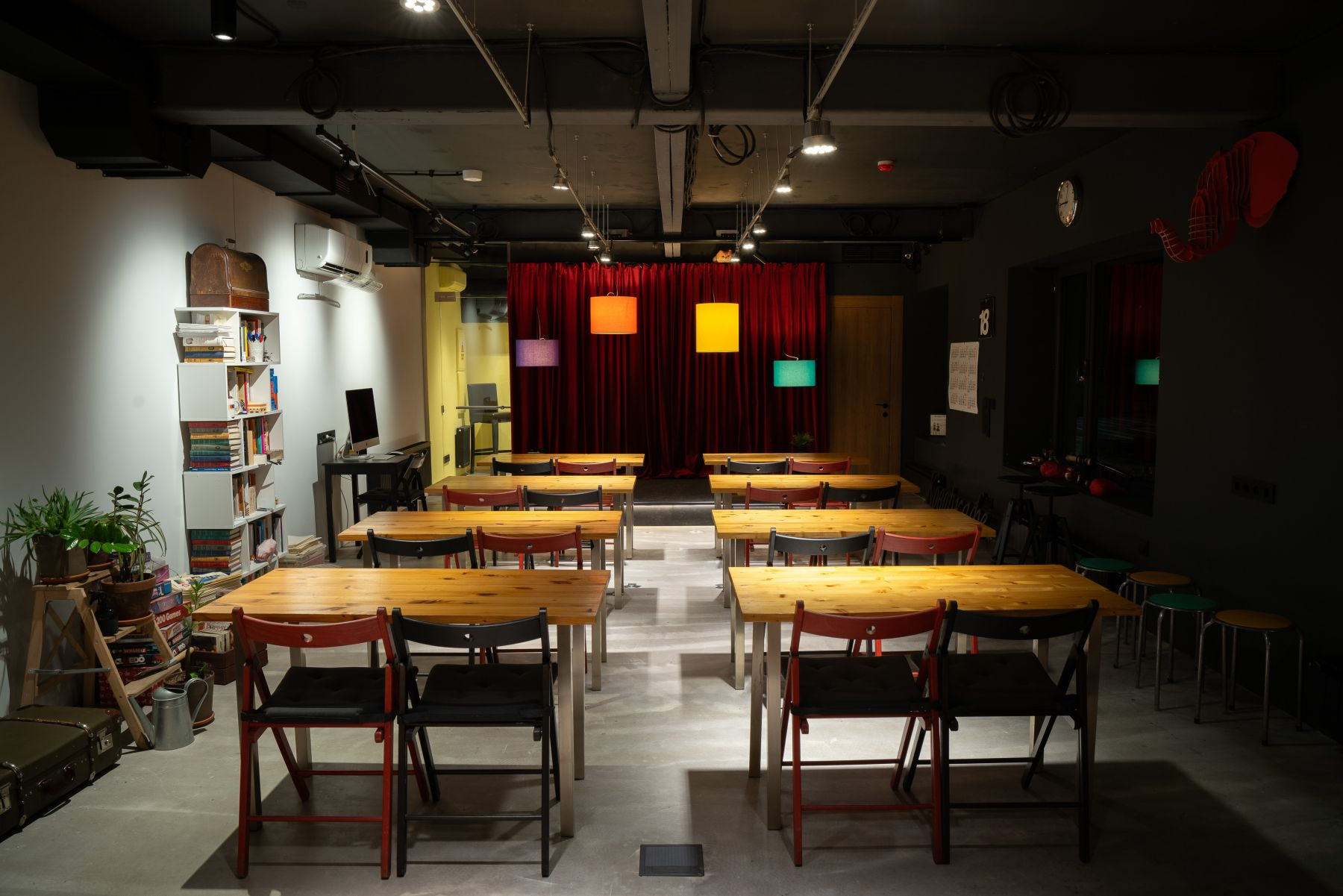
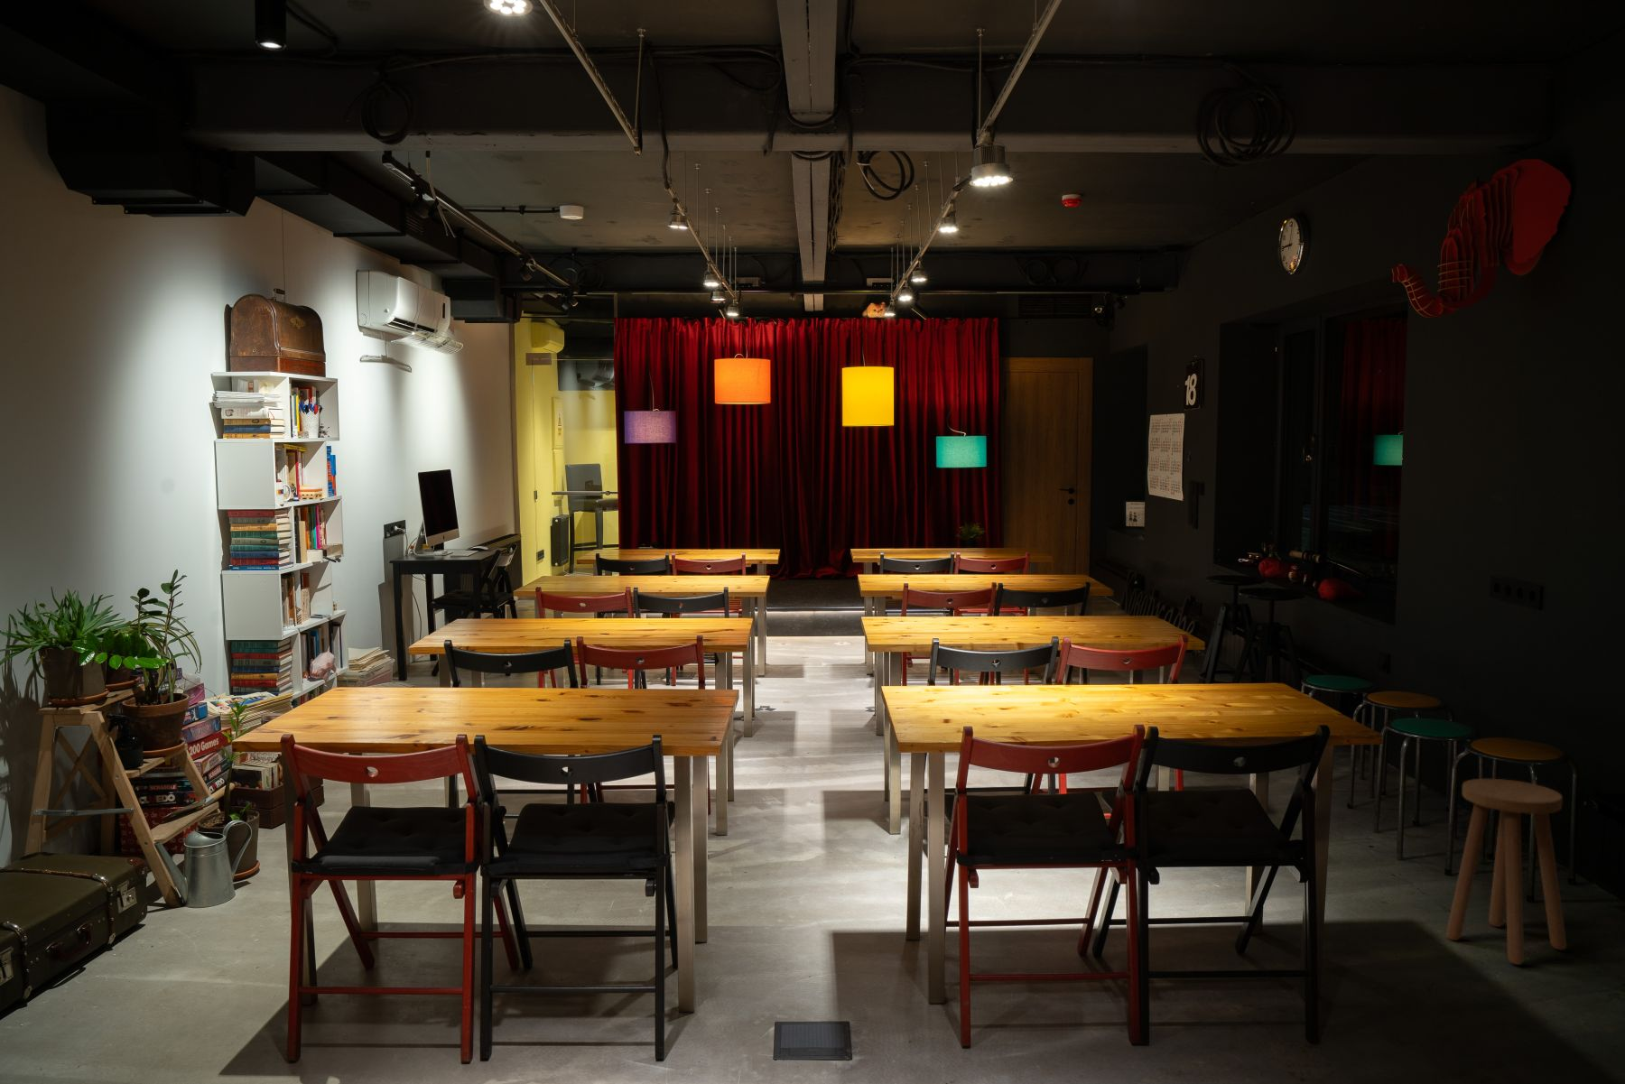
+ stool (1508, 867)
